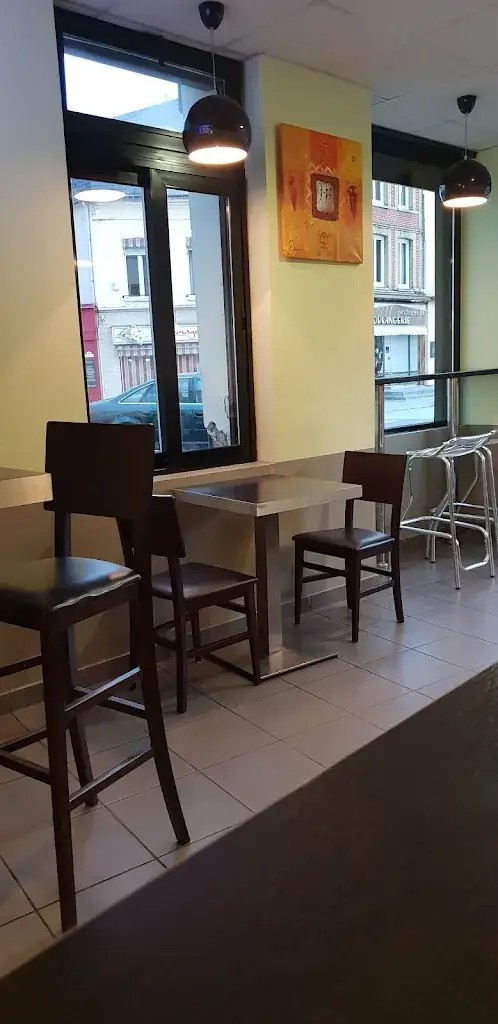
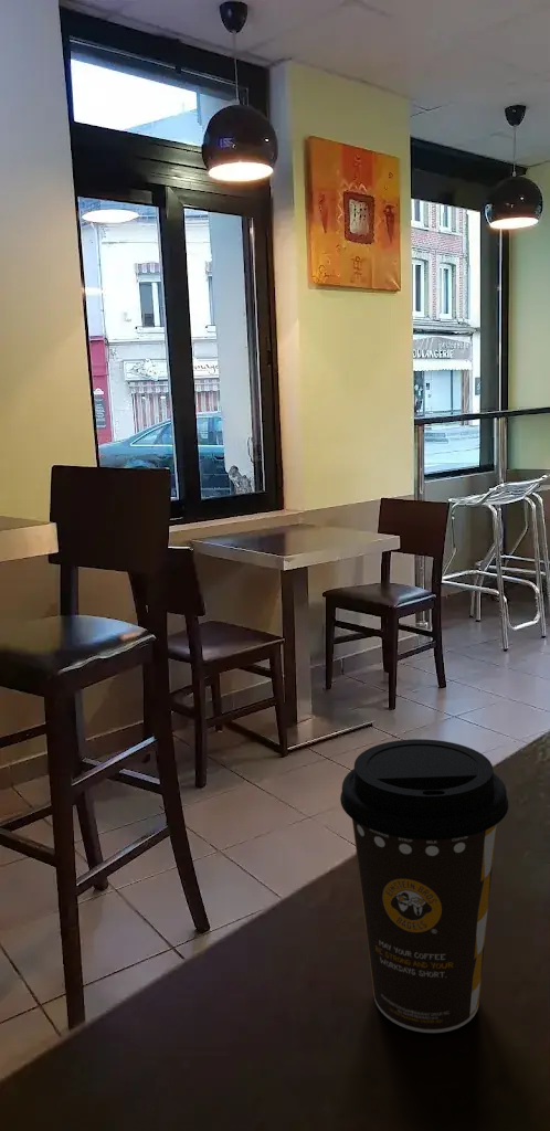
+ coffee cup (424, 882)
